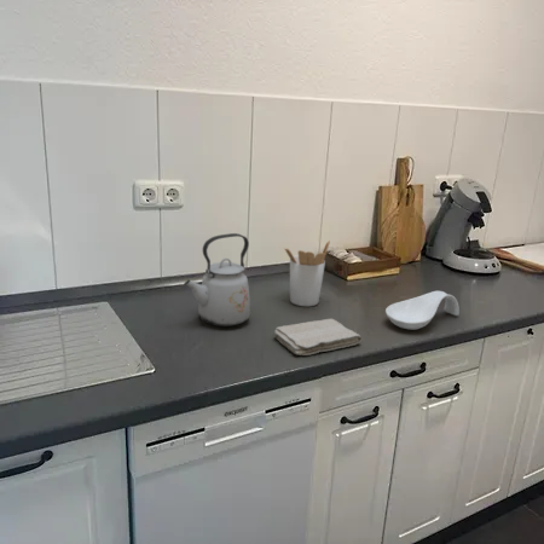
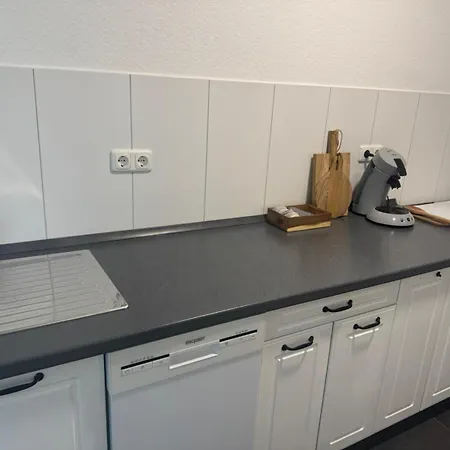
- spoon rest (424, 308)
- utensil holder (307, 273)
- washcloth (316, 335)
- kettle (216, 279)
